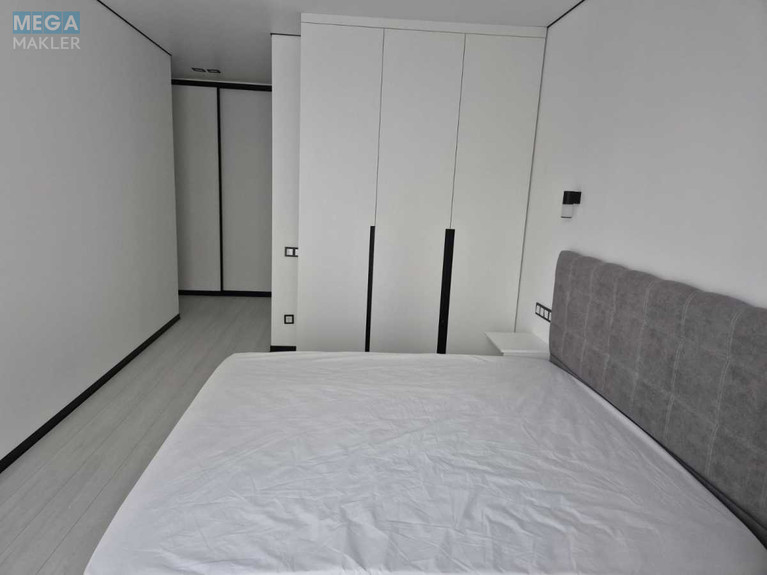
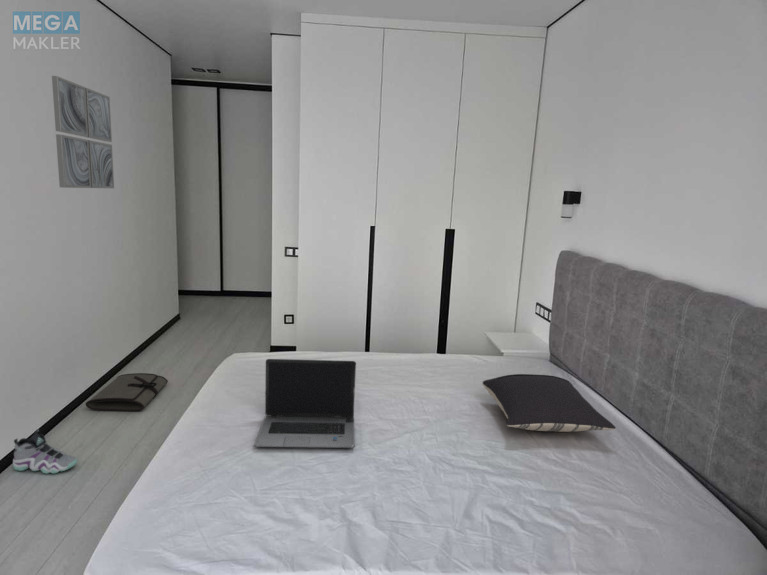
+ tool roll (129, 386)
+ pillow (542, 403)
+ sneaker (43, 449)
+ laptop computer (308, 403)
+ wall art (87, 137)
